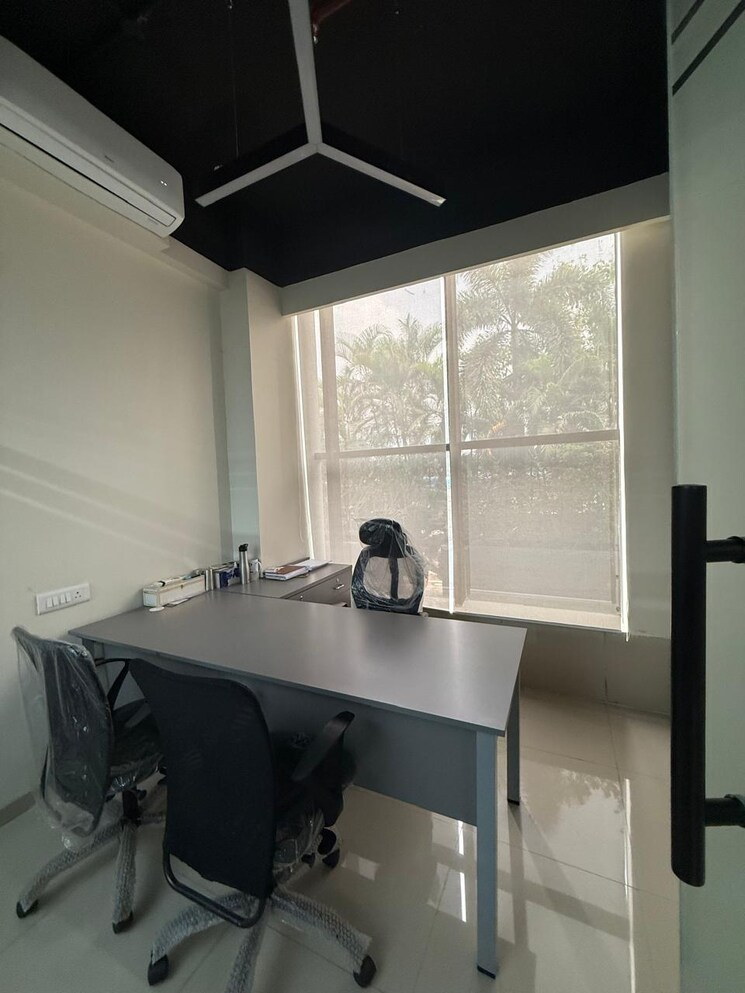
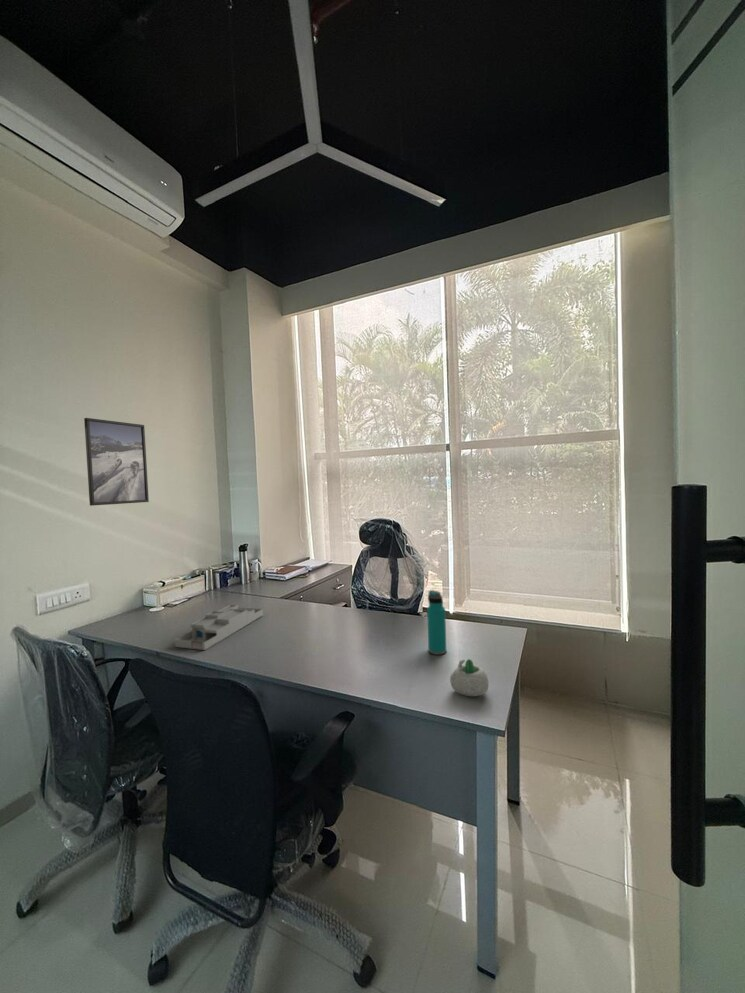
+ water bottle (436, 621)
+ desk organizer (223, 620)
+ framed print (118, 462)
+ succulent planter (468, 675)
